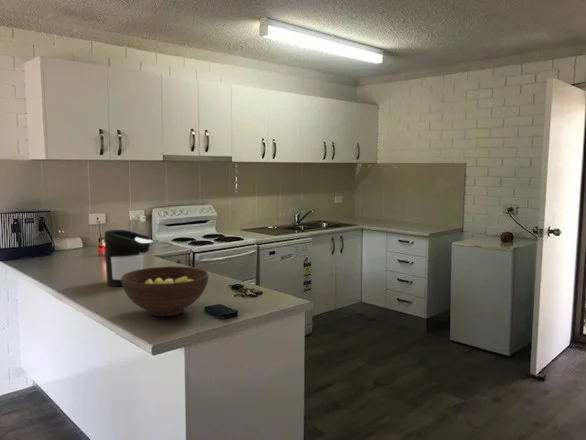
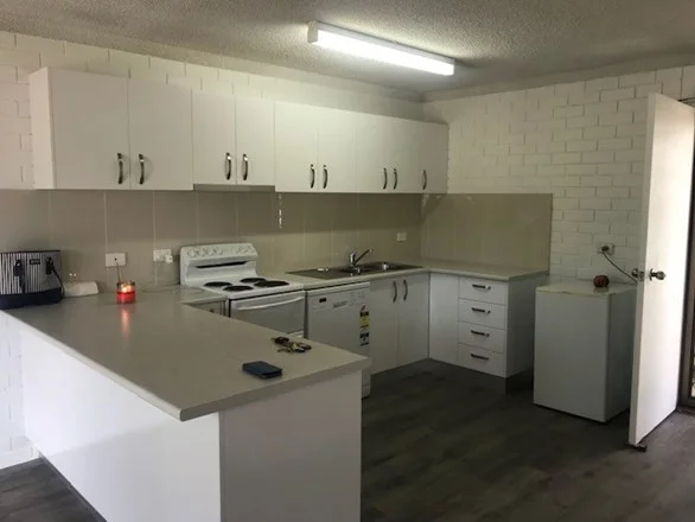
- coffee maker (129, 255)
- fruit bowl (166, 293)
